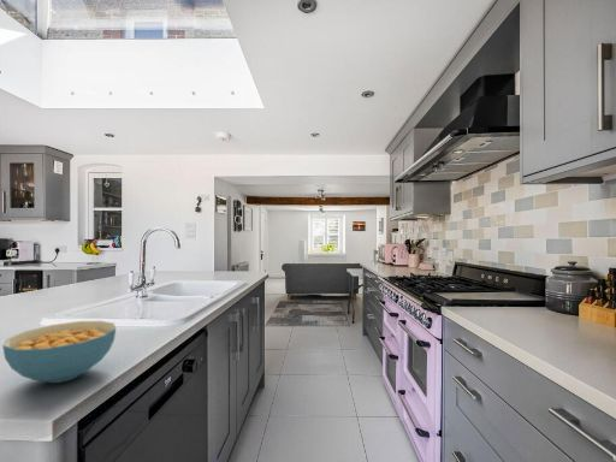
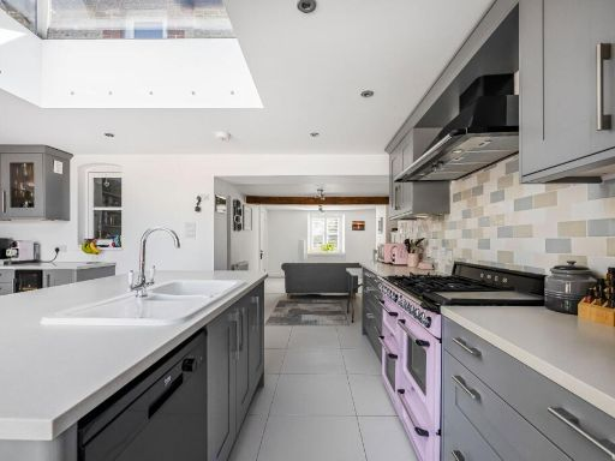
- cereal bowl (64, 355)
